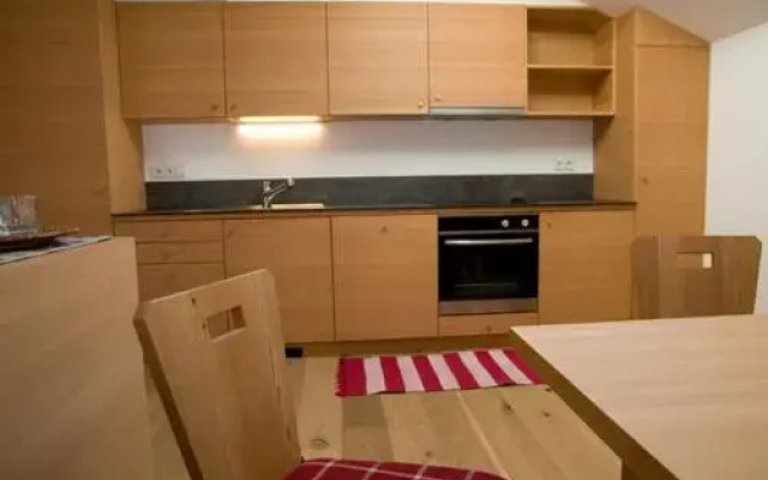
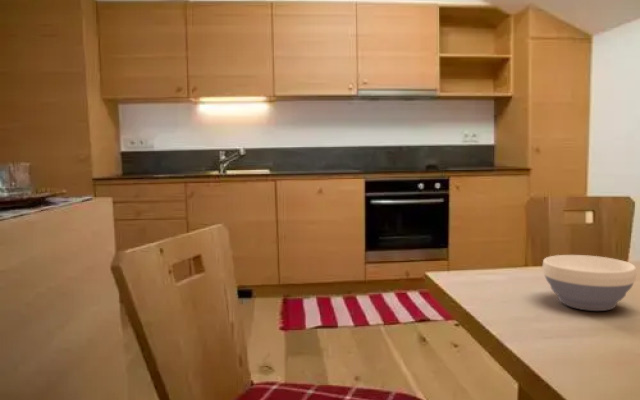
+ bowl (587, 283)
